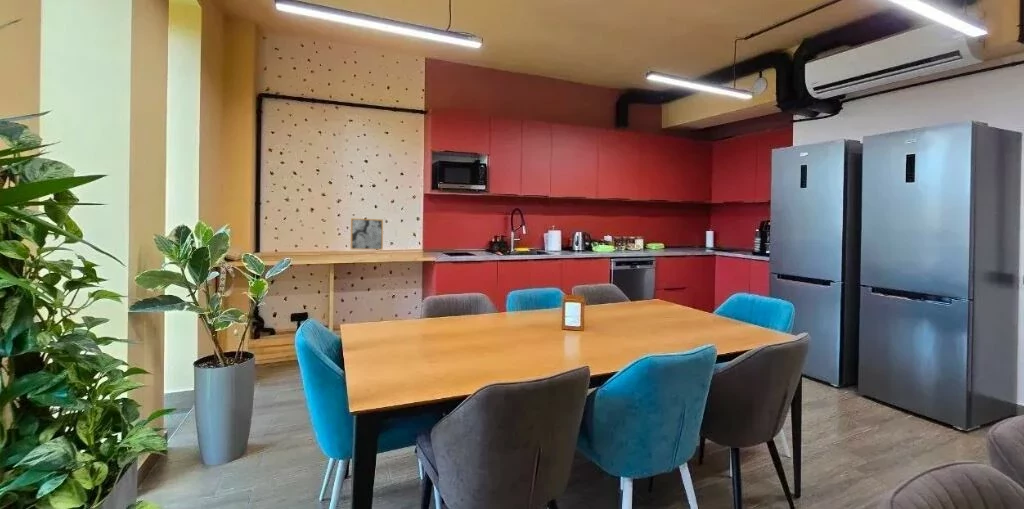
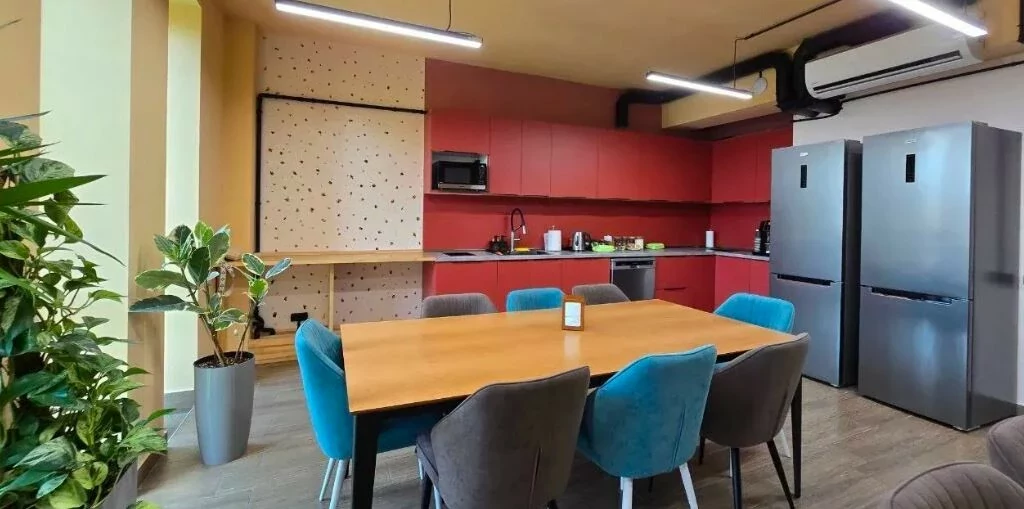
- wall art (366, 234)
